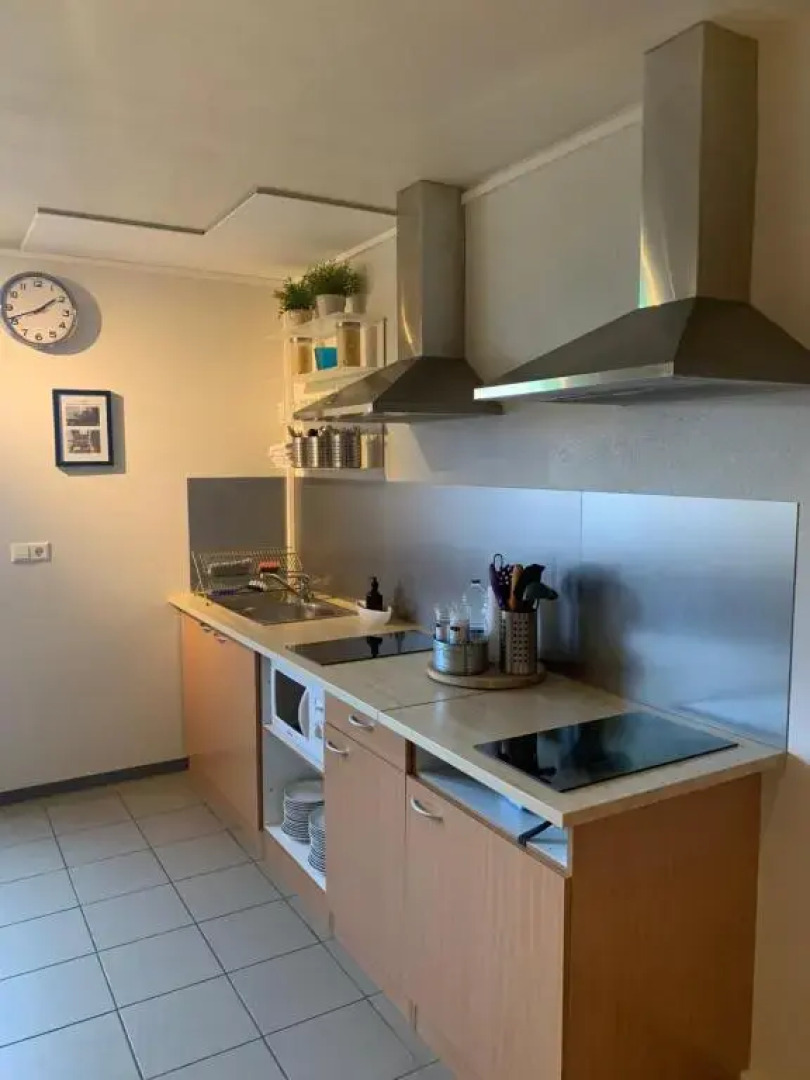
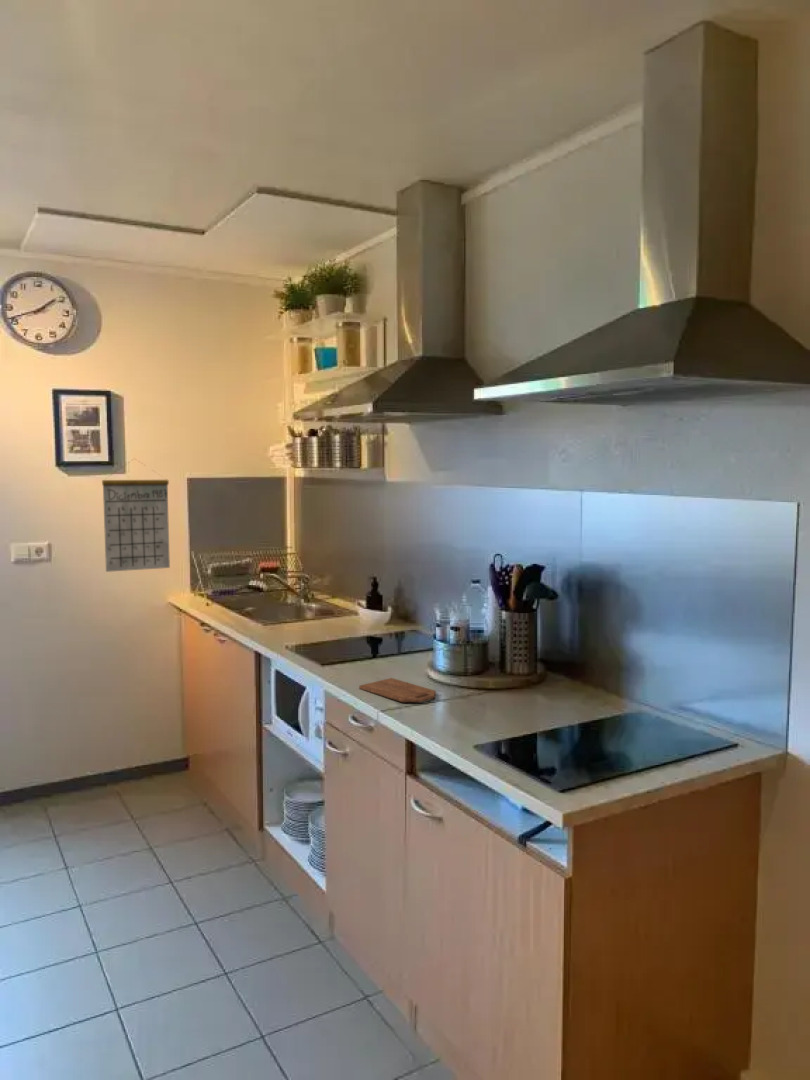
+ calendar (136, 514)
+ cutting board (400, 690)
